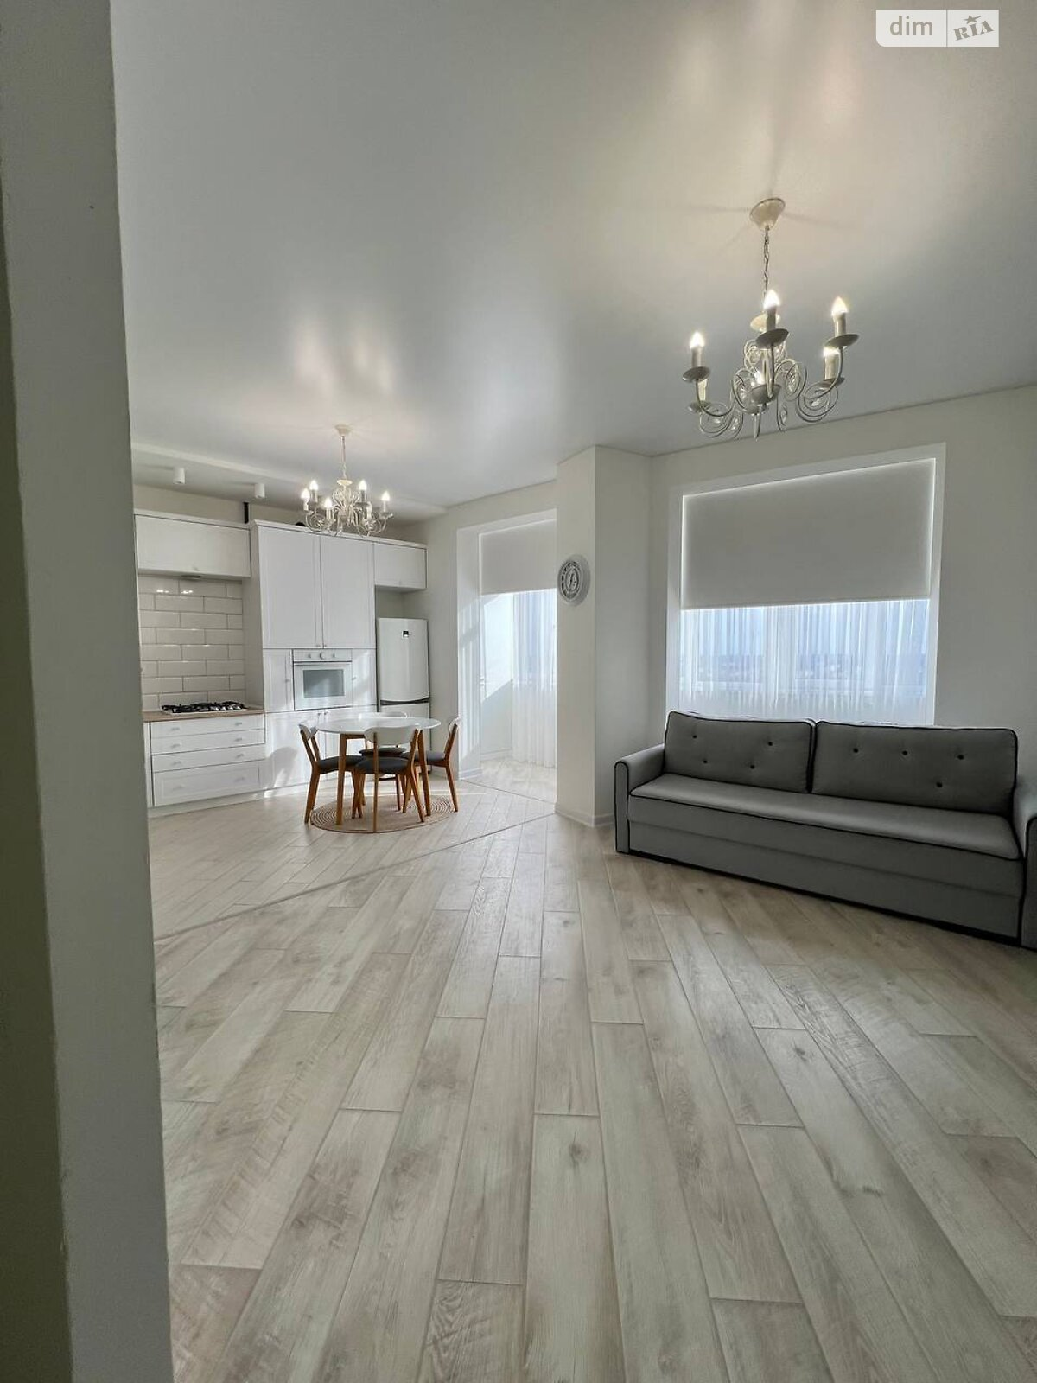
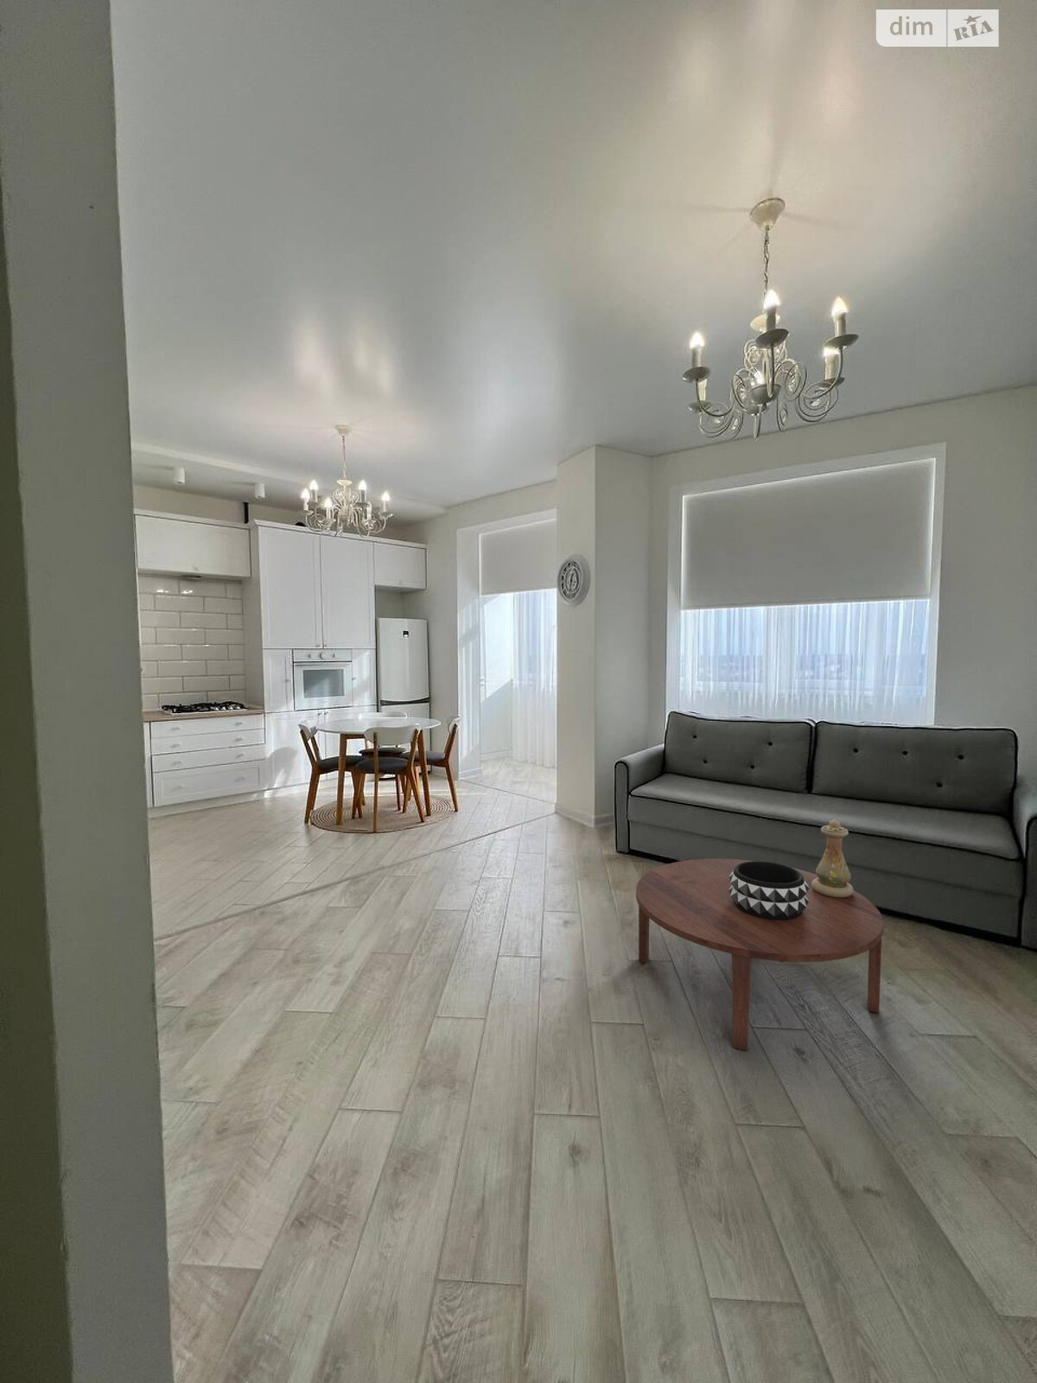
+ coffee table (751, 940)
+ decorative bowl (767, 889)
+ vase (833, 855)
